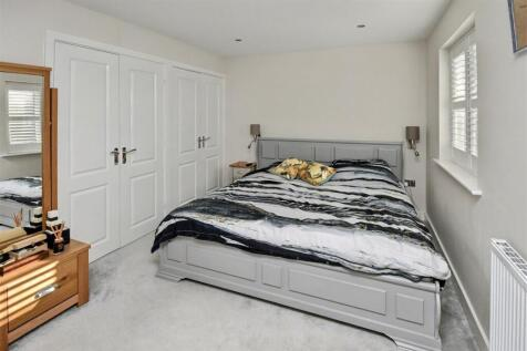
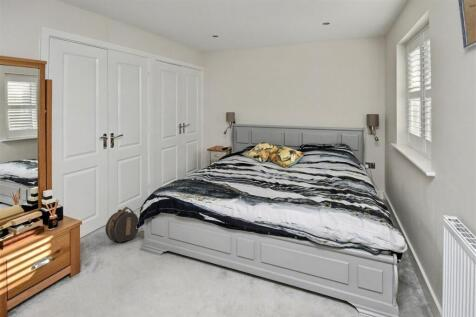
+ hat box (123, 223)
